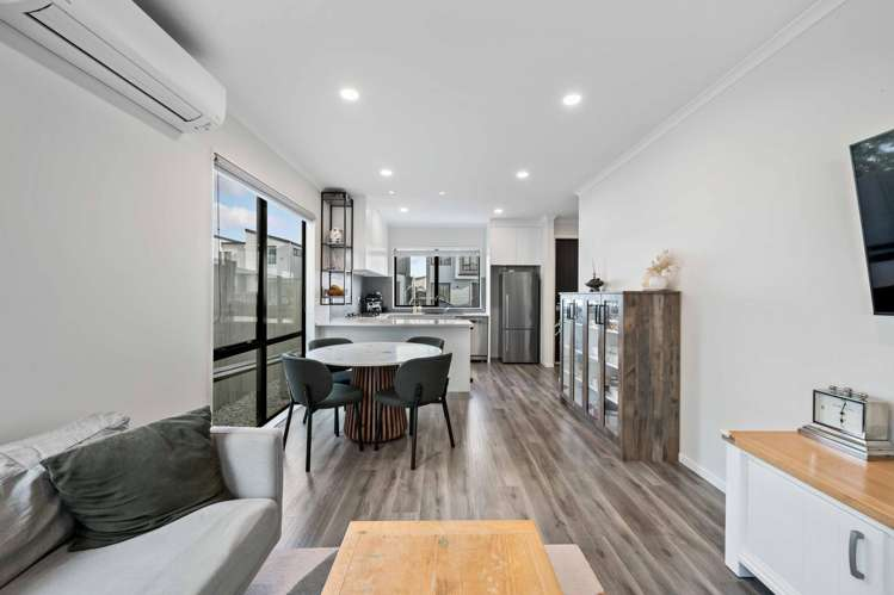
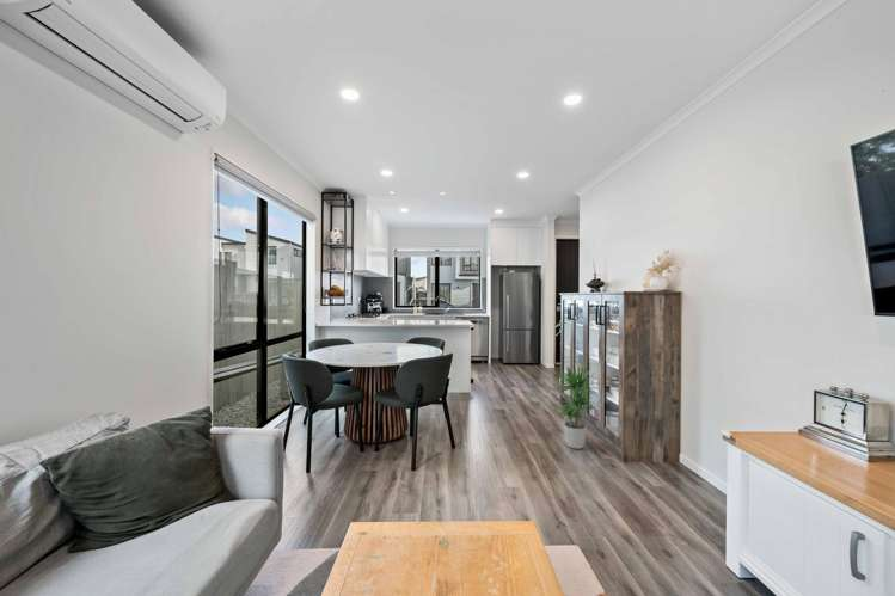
+ potted plant (578, 405)
